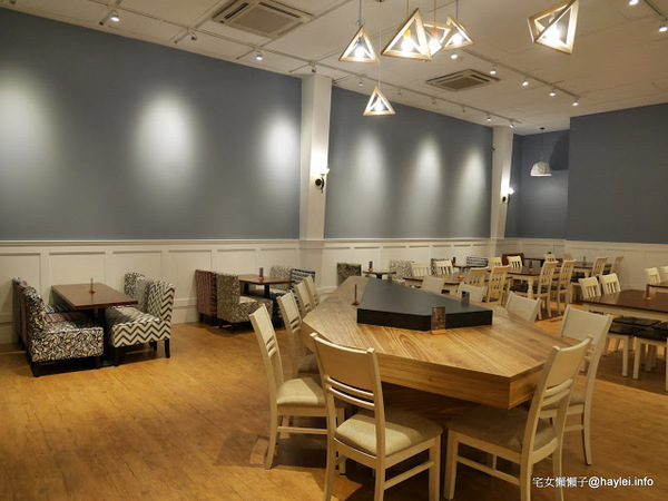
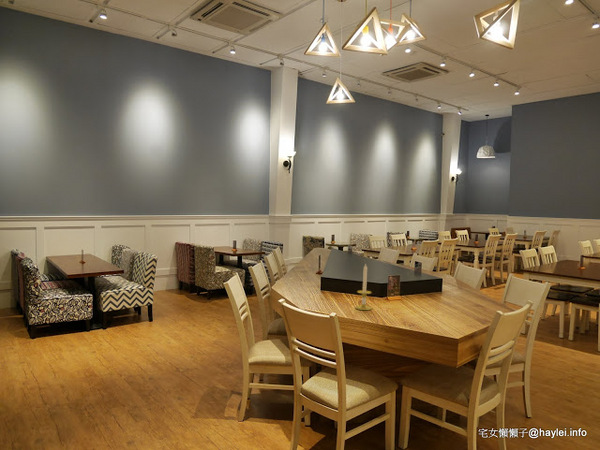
+ candle (364, 285)
